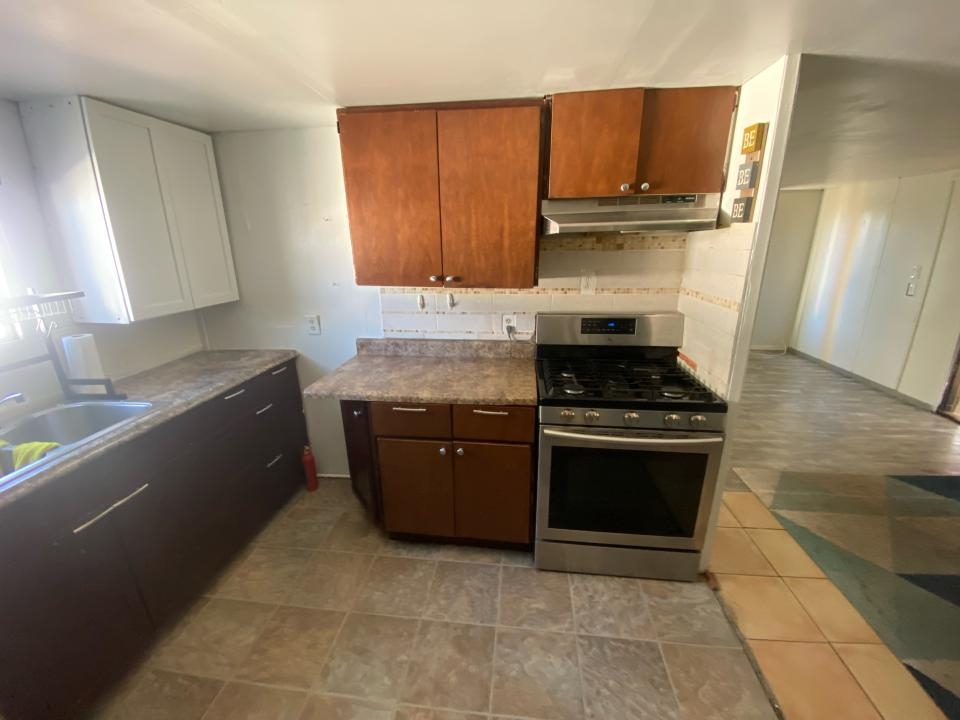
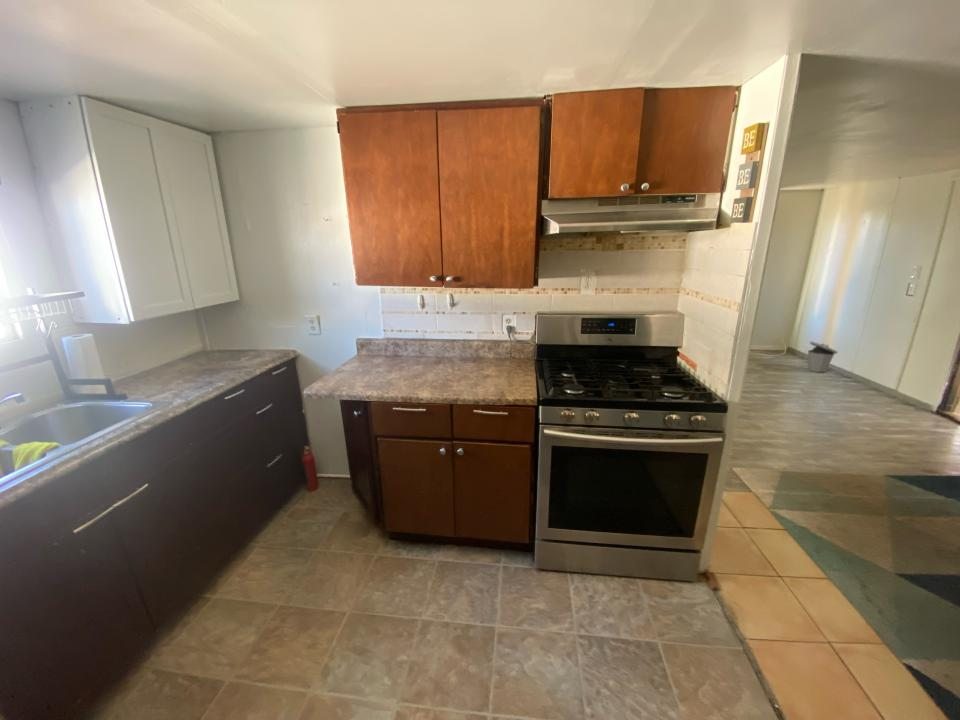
+ trash can (821, 356)
